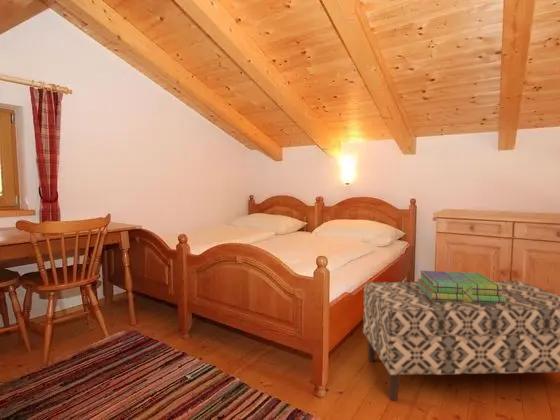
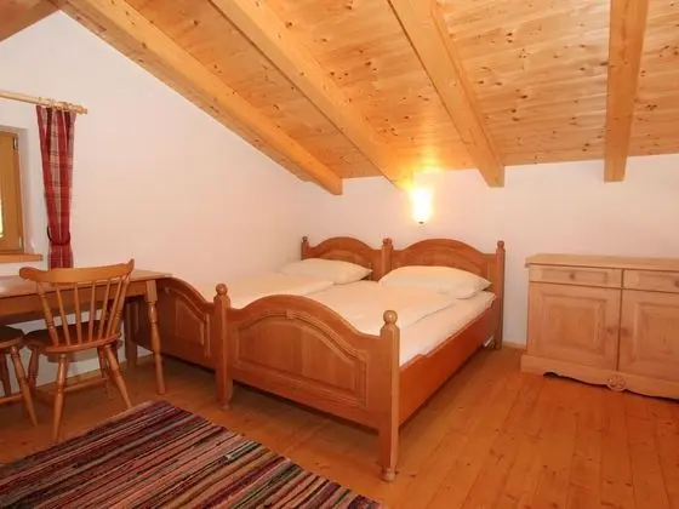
- stack of books (457, 285)
- bench (462, 334)
